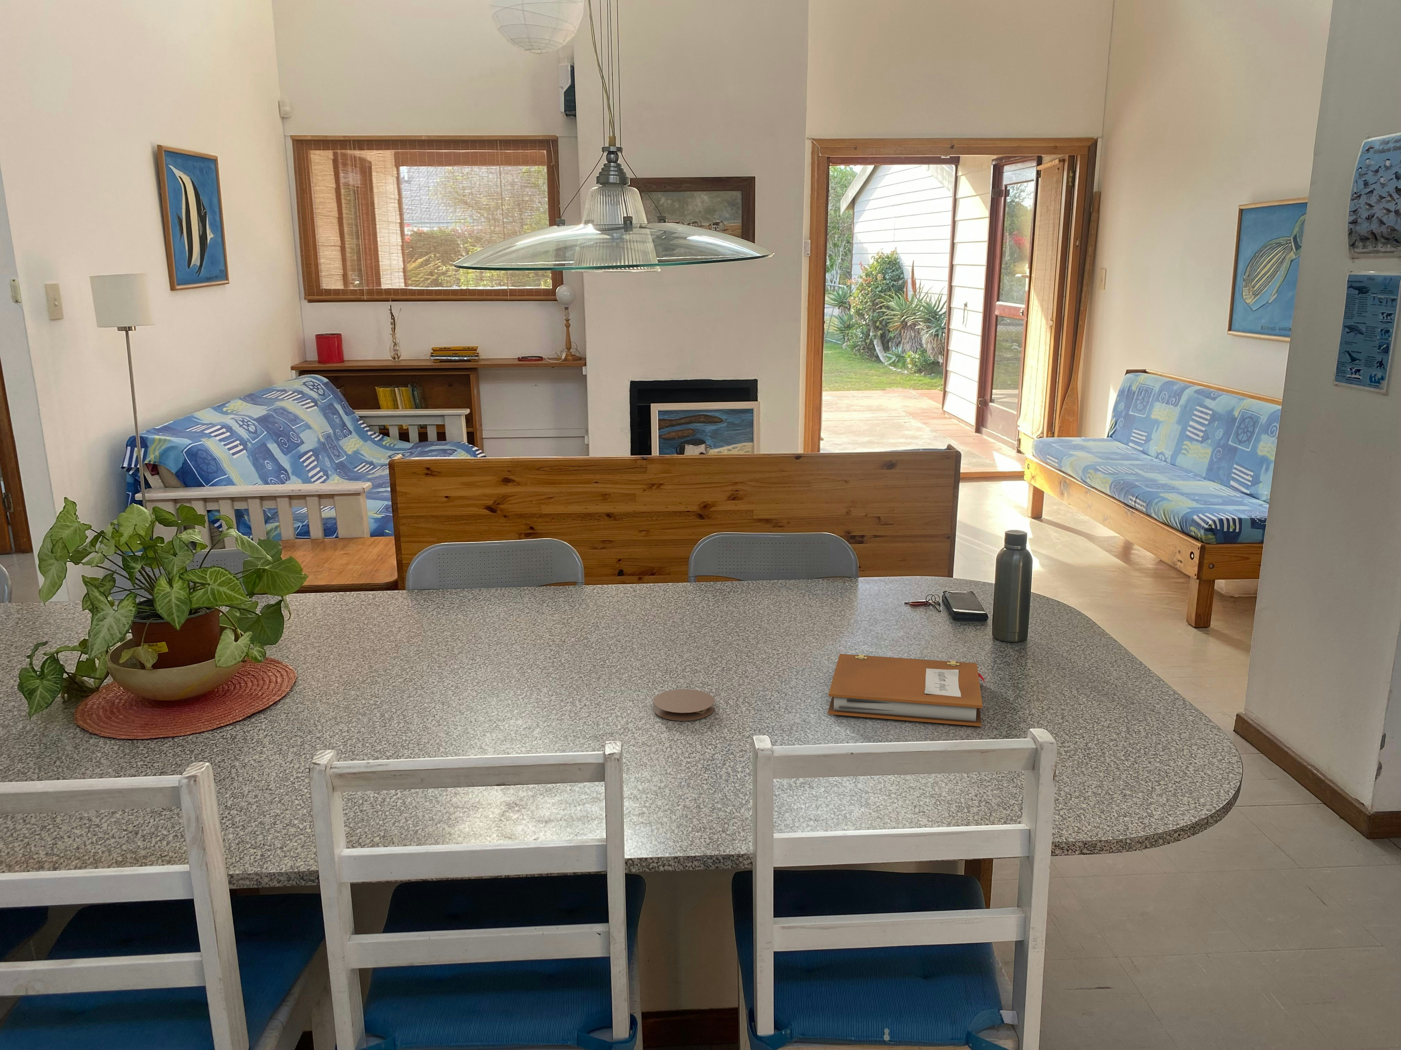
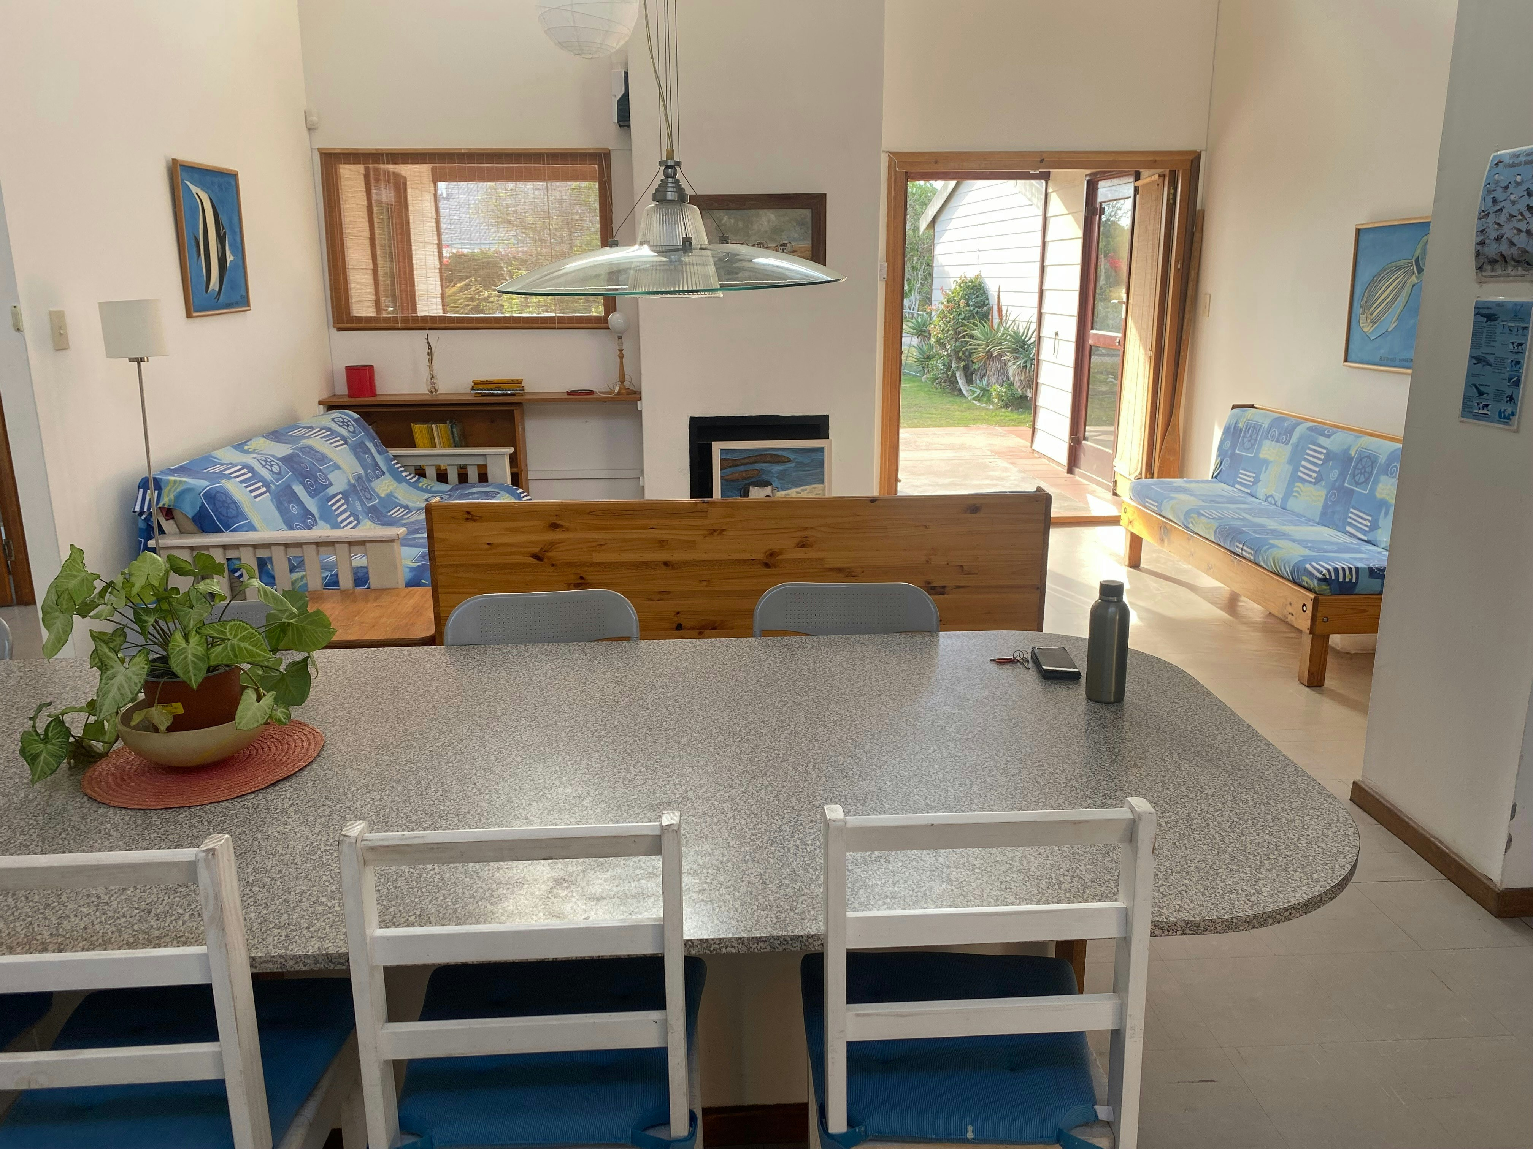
- coaster (684, 705)
- notebook (909, 686)
